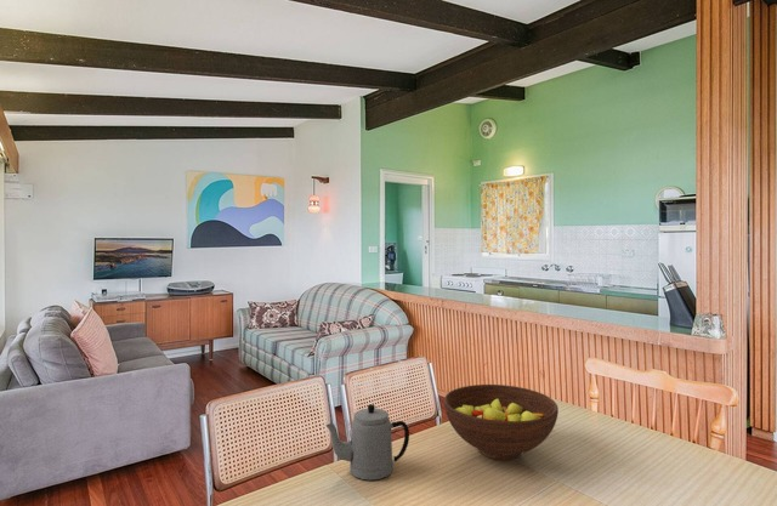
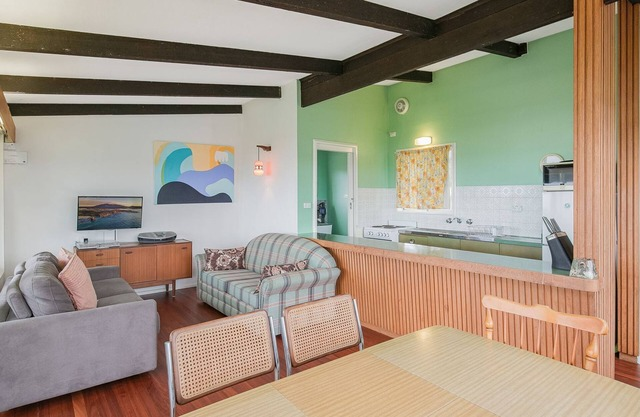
- fruit bowl (499, 426)
- teapot (368, 437)
